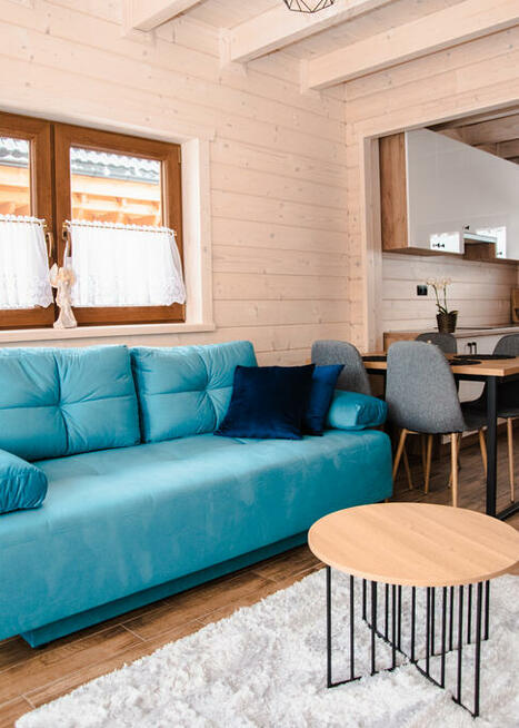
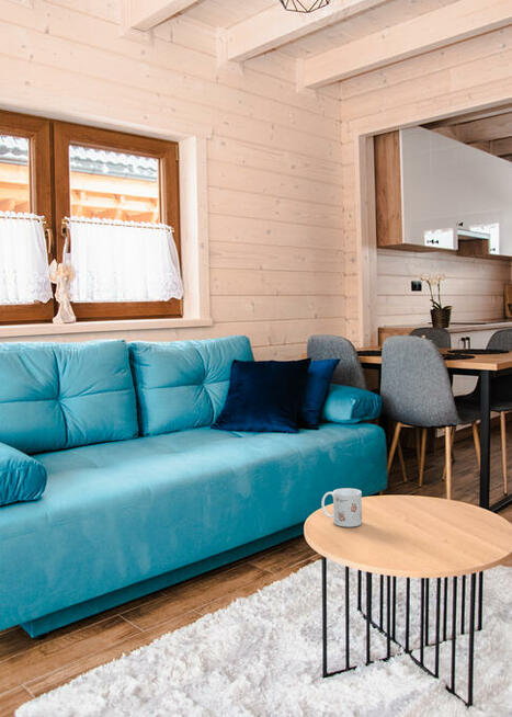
+ mug (341, 507)
